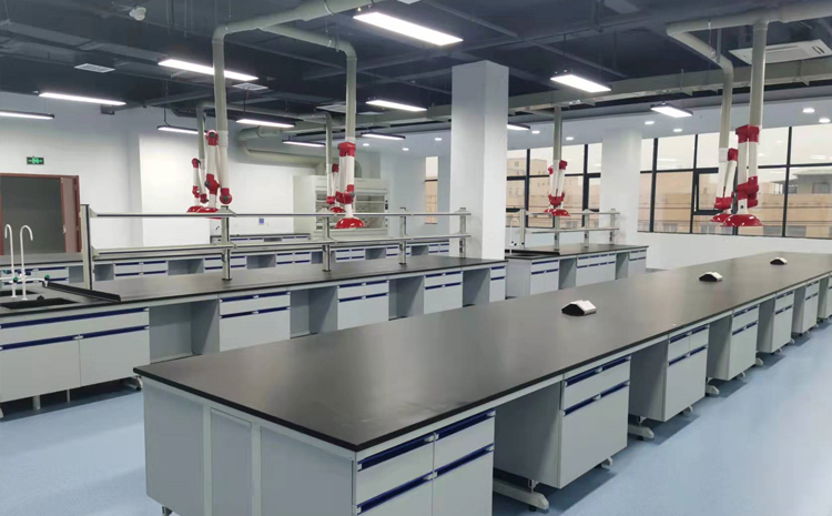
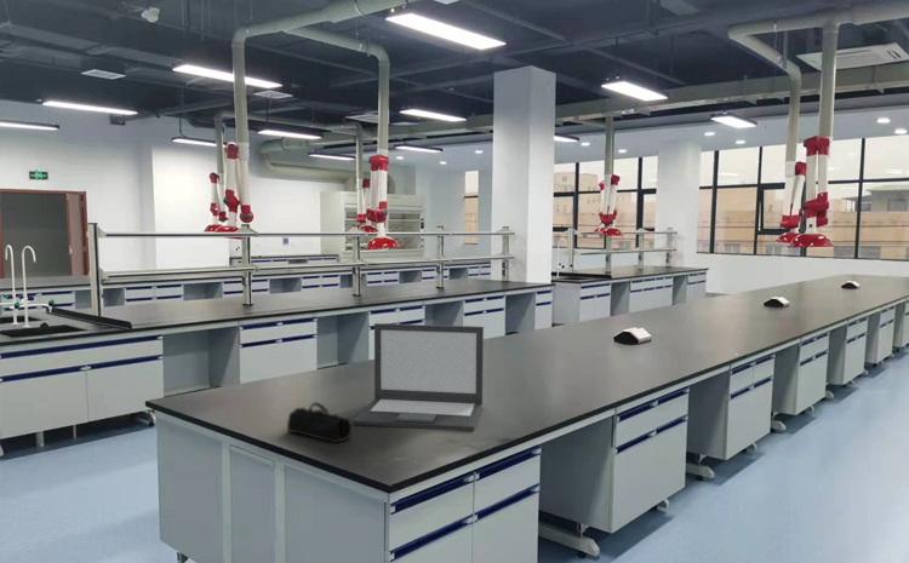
+ laptop (421, 373)
+ pencil case (319, 418)
